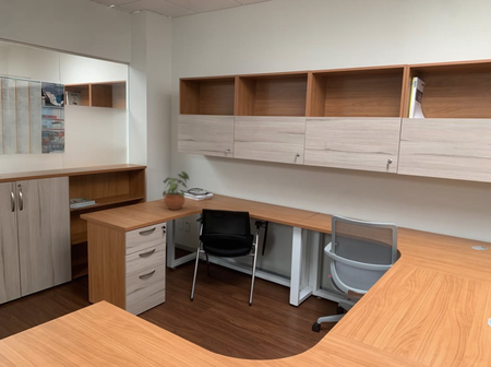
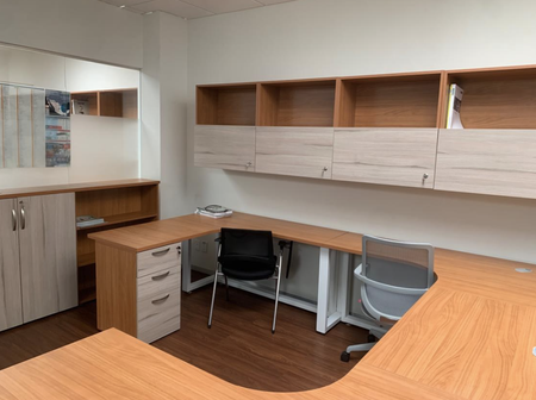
- potted plant (177, 189)
